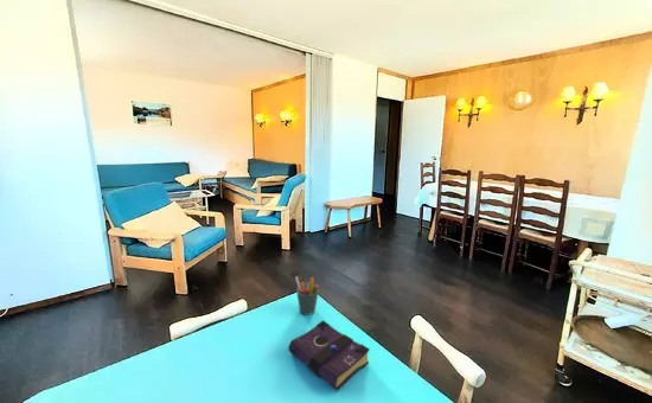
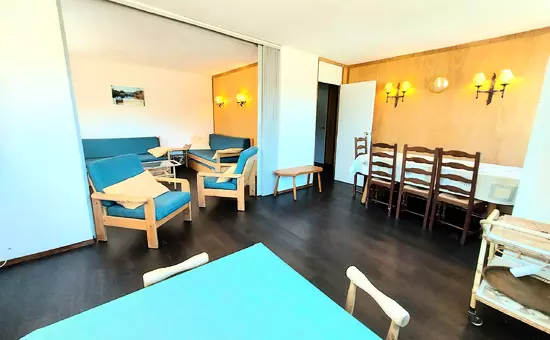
- book (327, 352)
- pen holder (307, 294)
